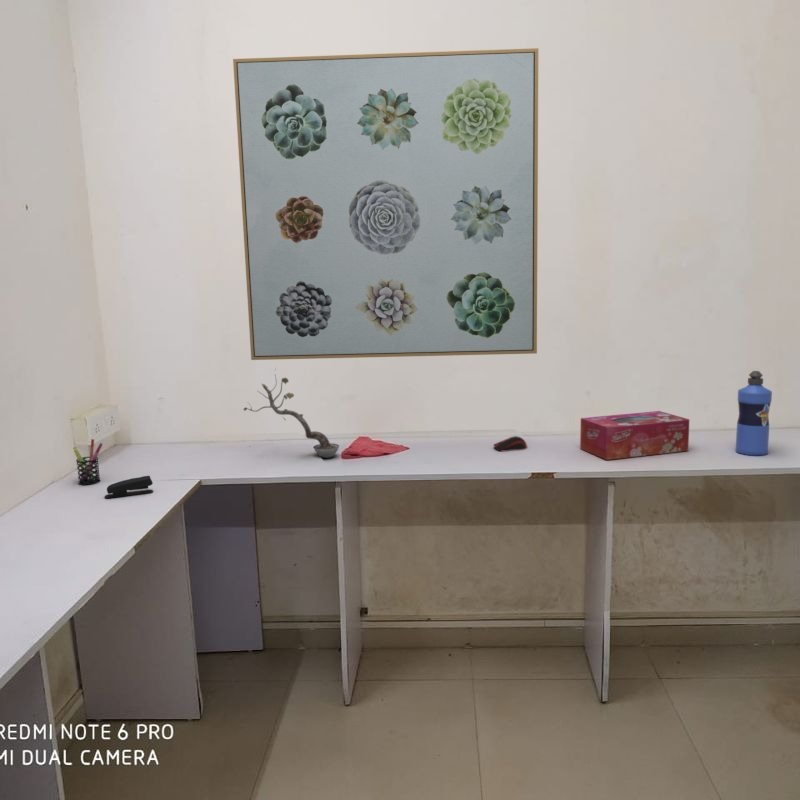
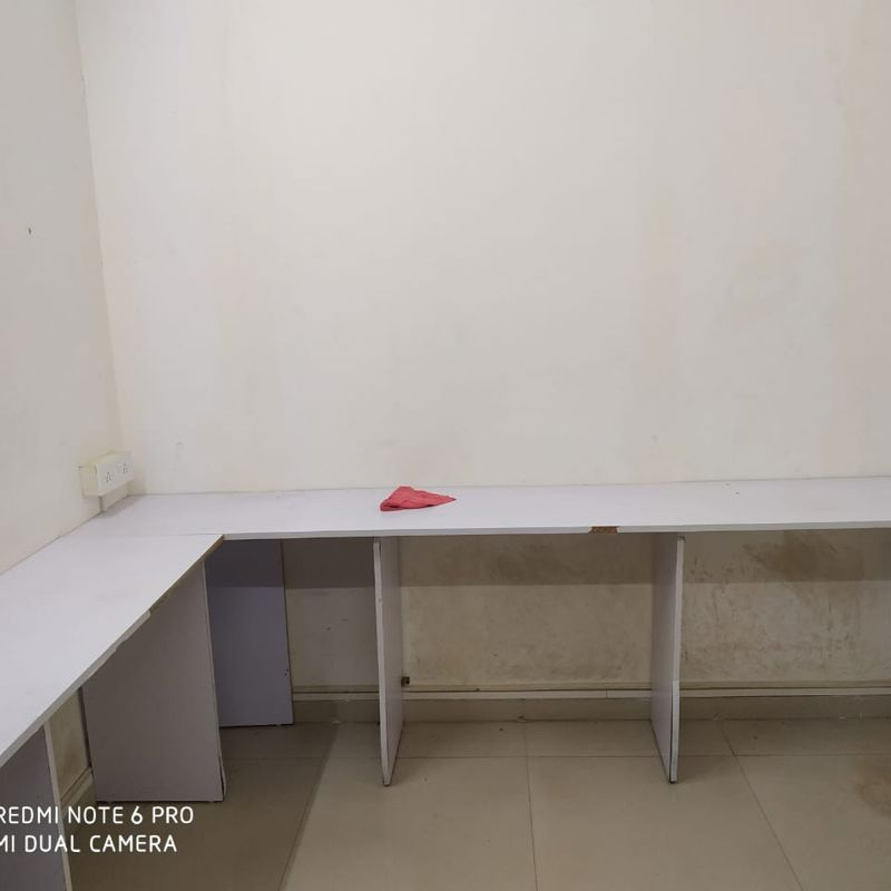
- tissue box (633, 434)
- wall art (389, 210)
- water bottle (753, 411)
- plant (291, 412)
- computer mouse (510, 442)
- pen holder (86, 461)
- stapler (128, 486)
